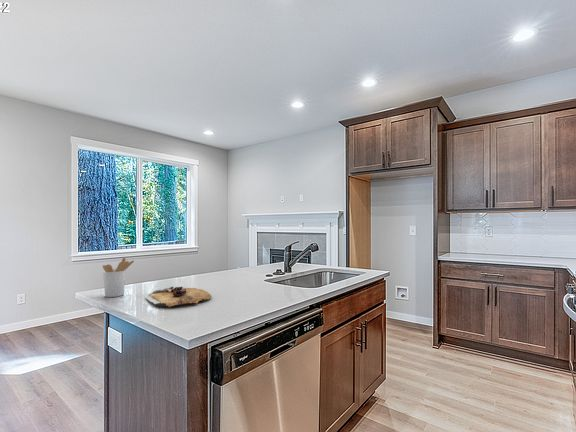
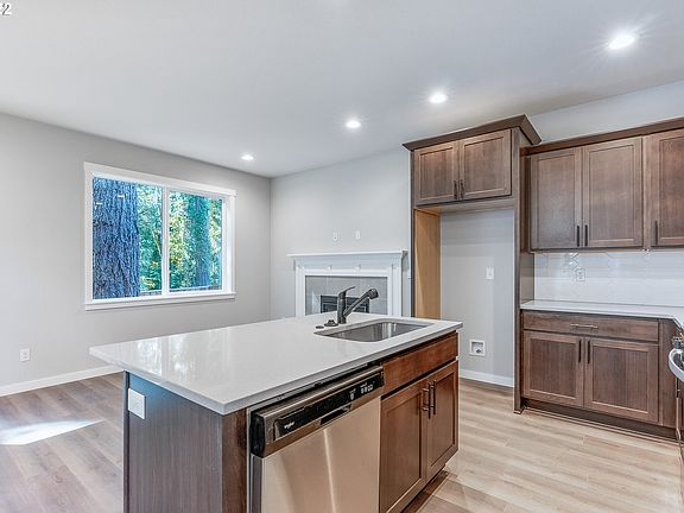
- utensil holder (118, 277)
- cutting board (179, 293)
